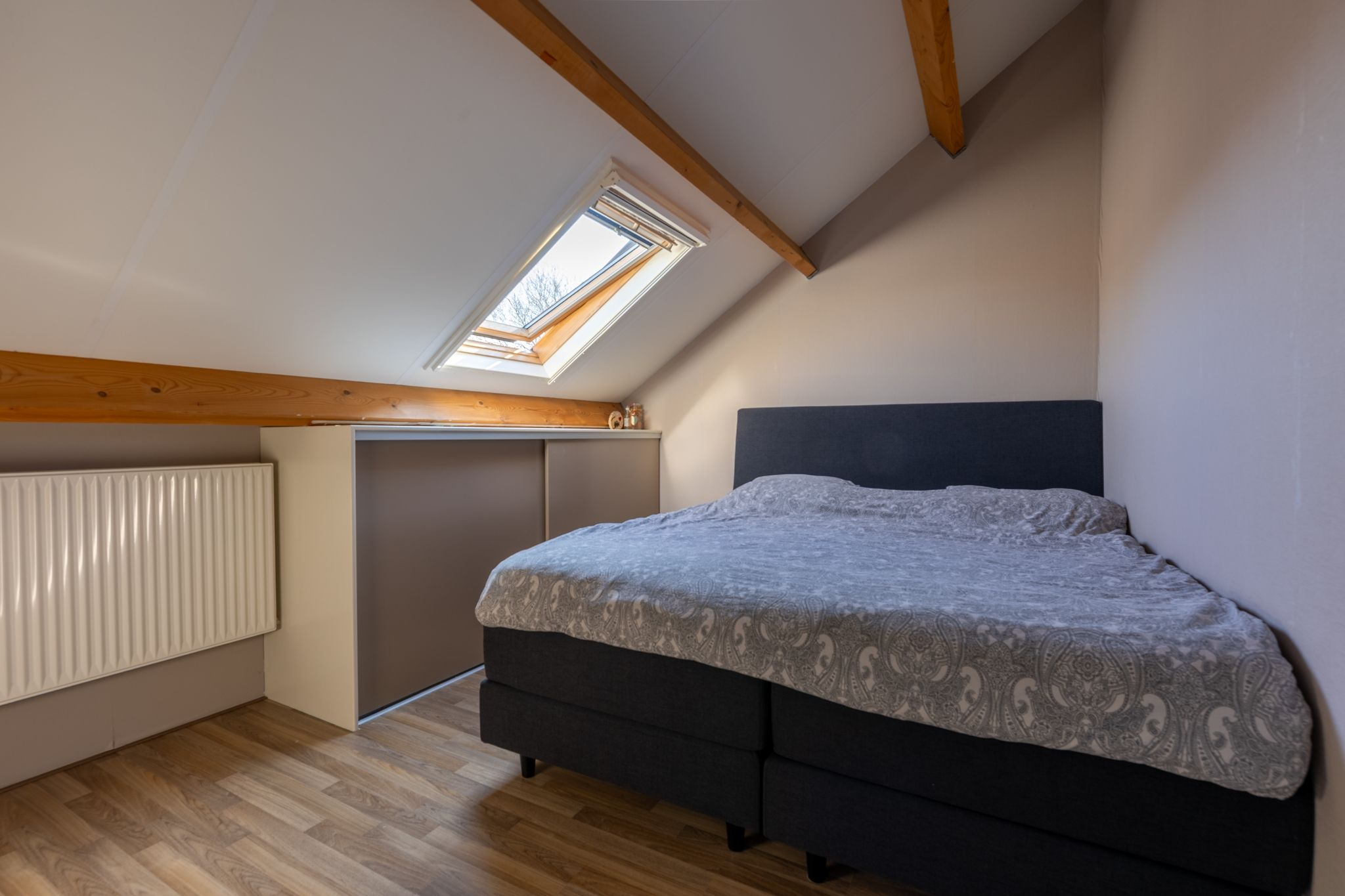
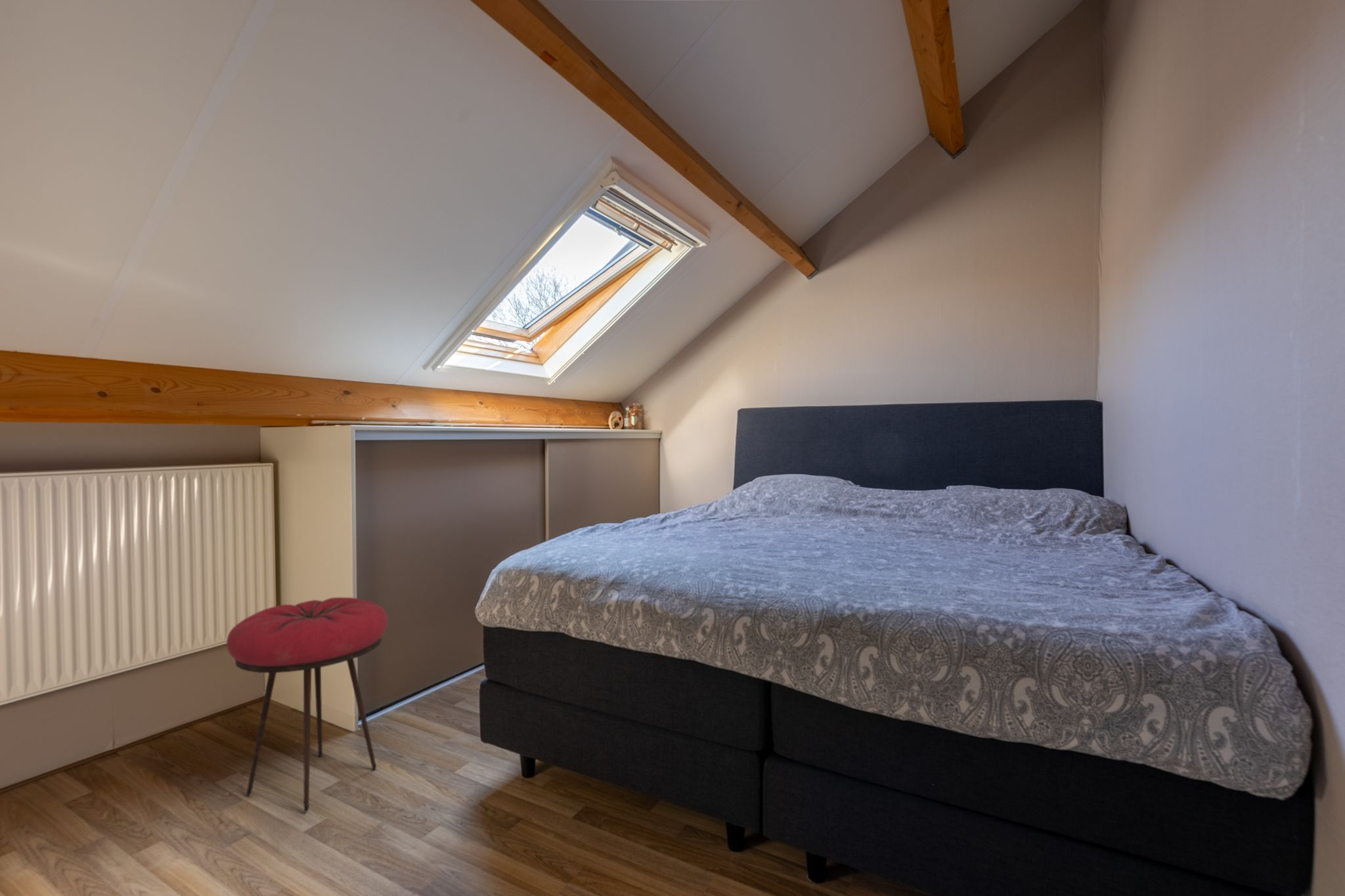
+ stool (311, 694)
